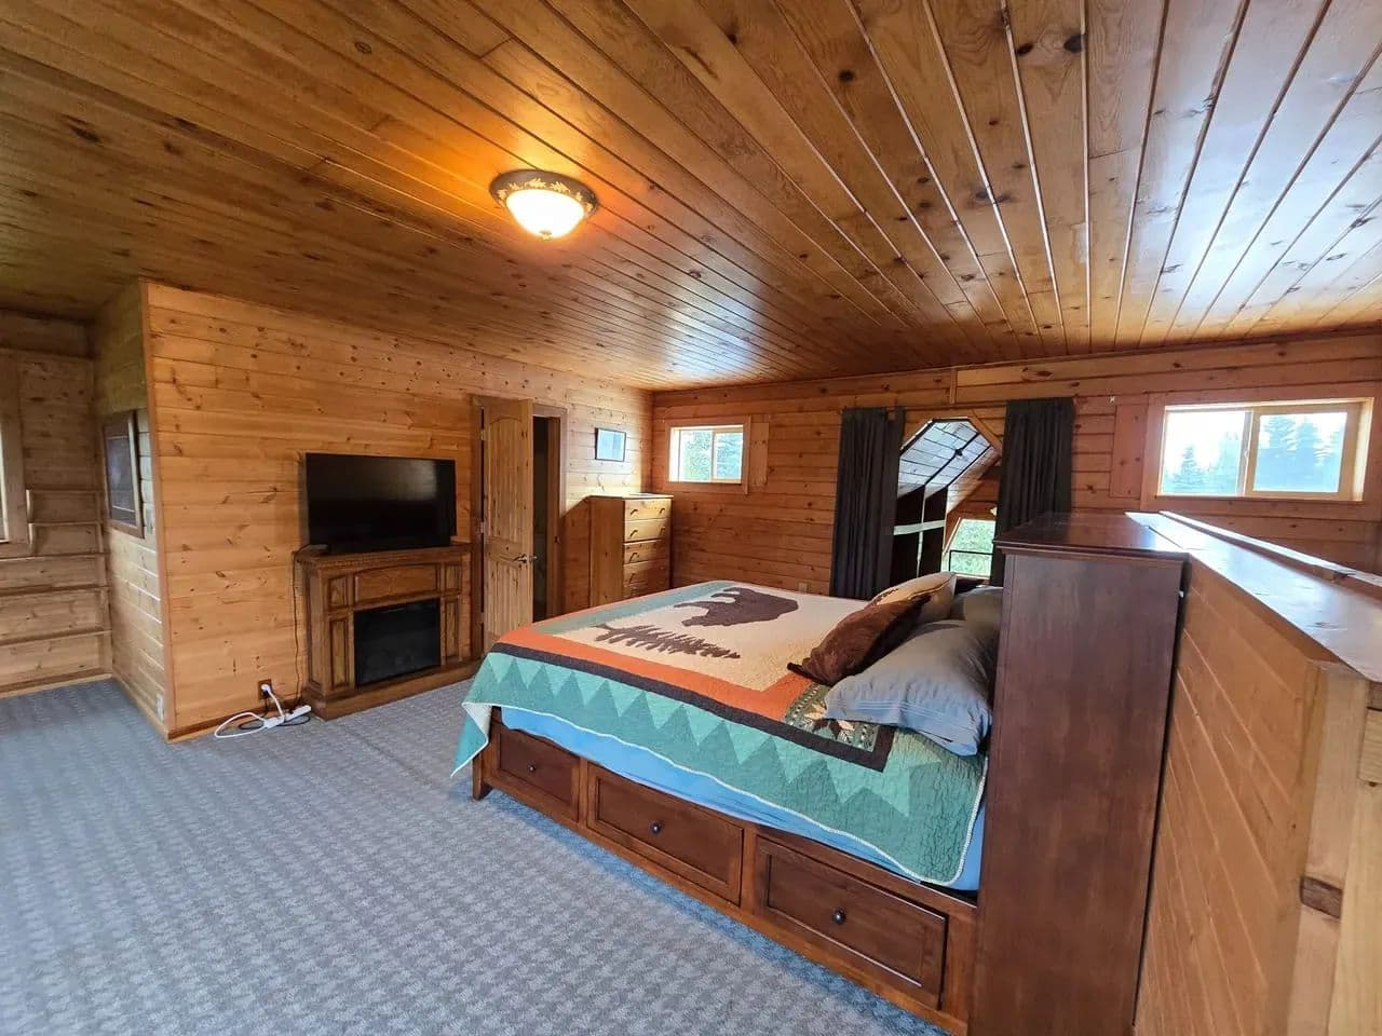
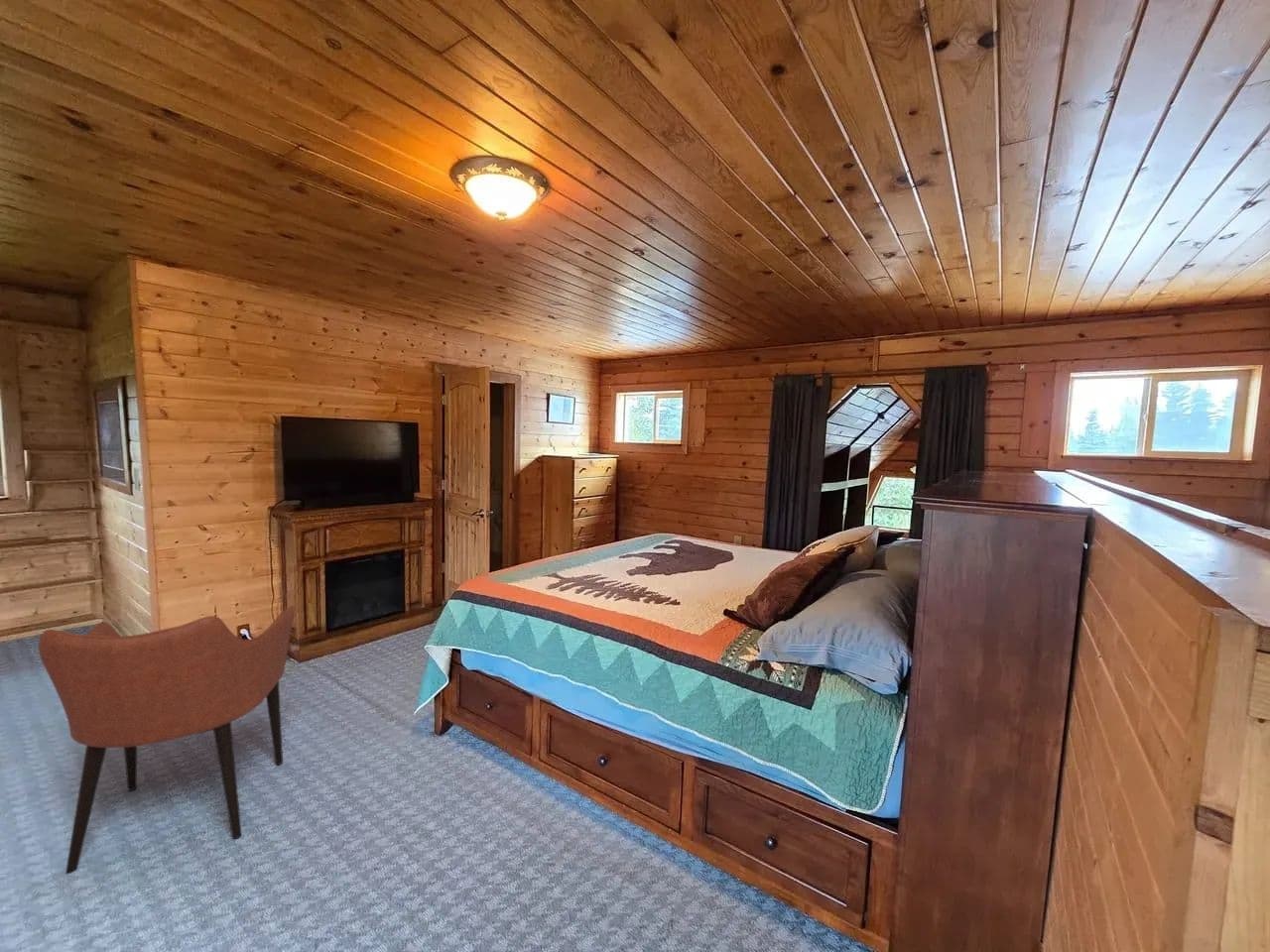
+ armchair (175, 711)
